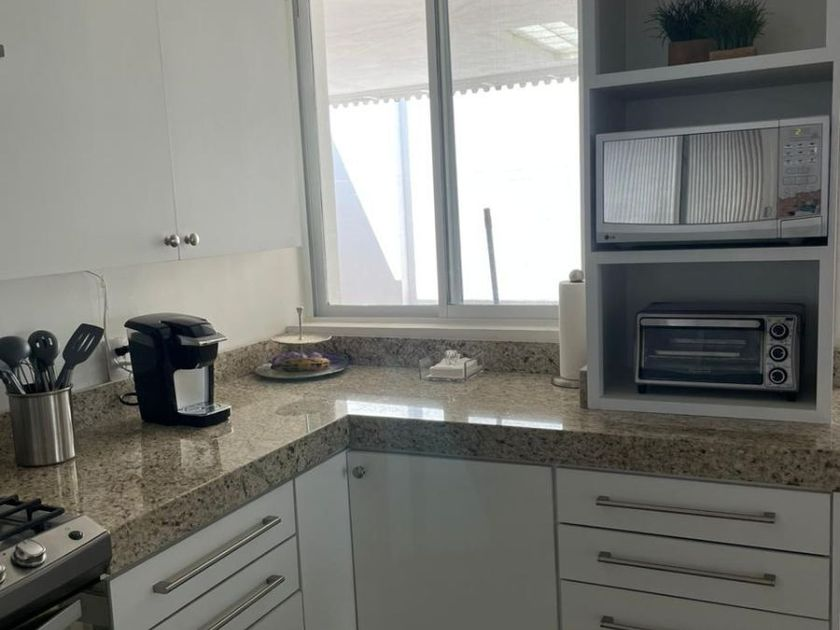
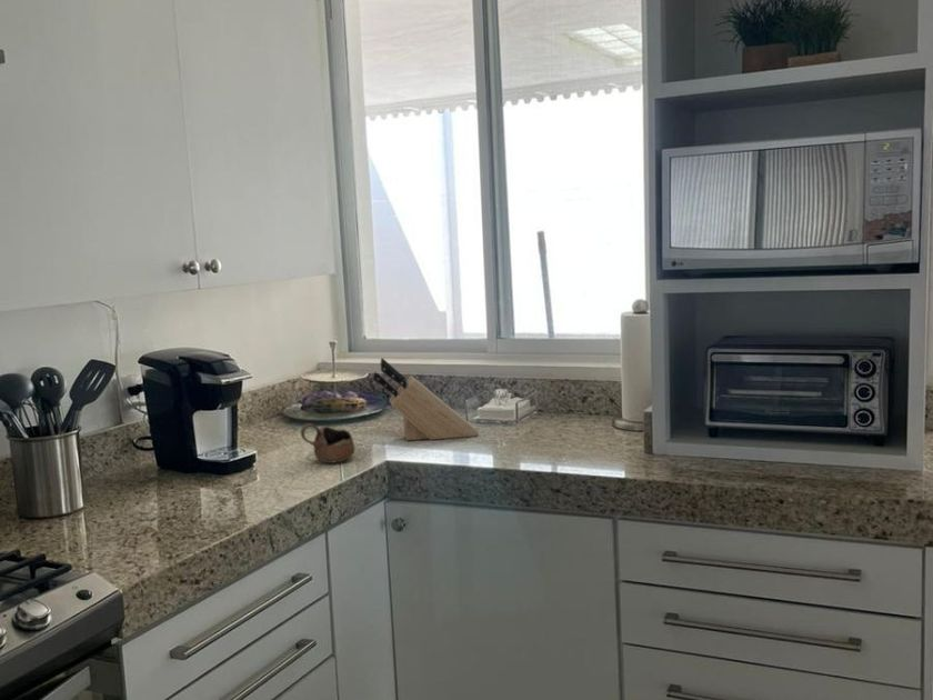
+ cup (328, 440)
+ knife block (424, 397)
